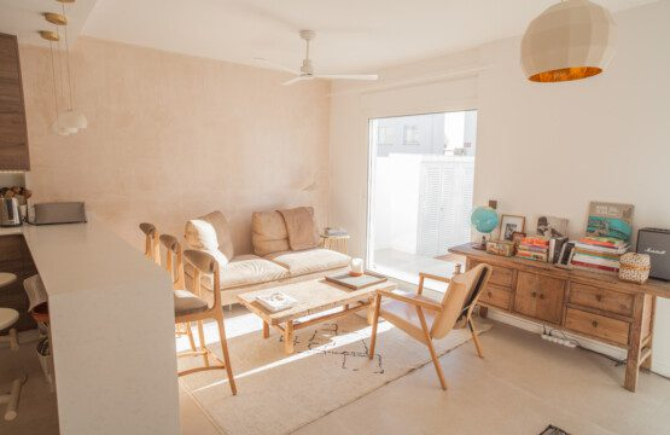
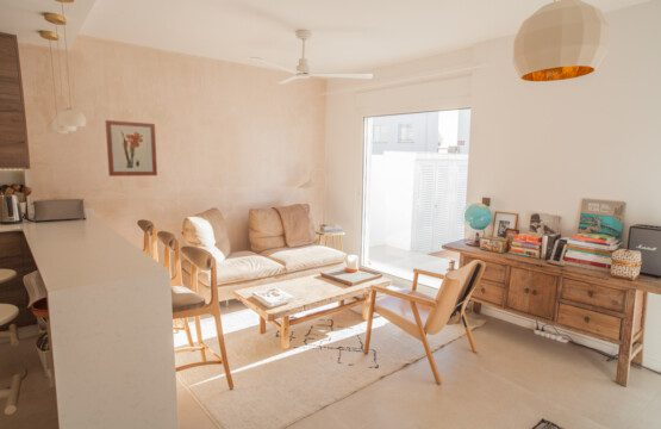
+ wall art (132, 149)
